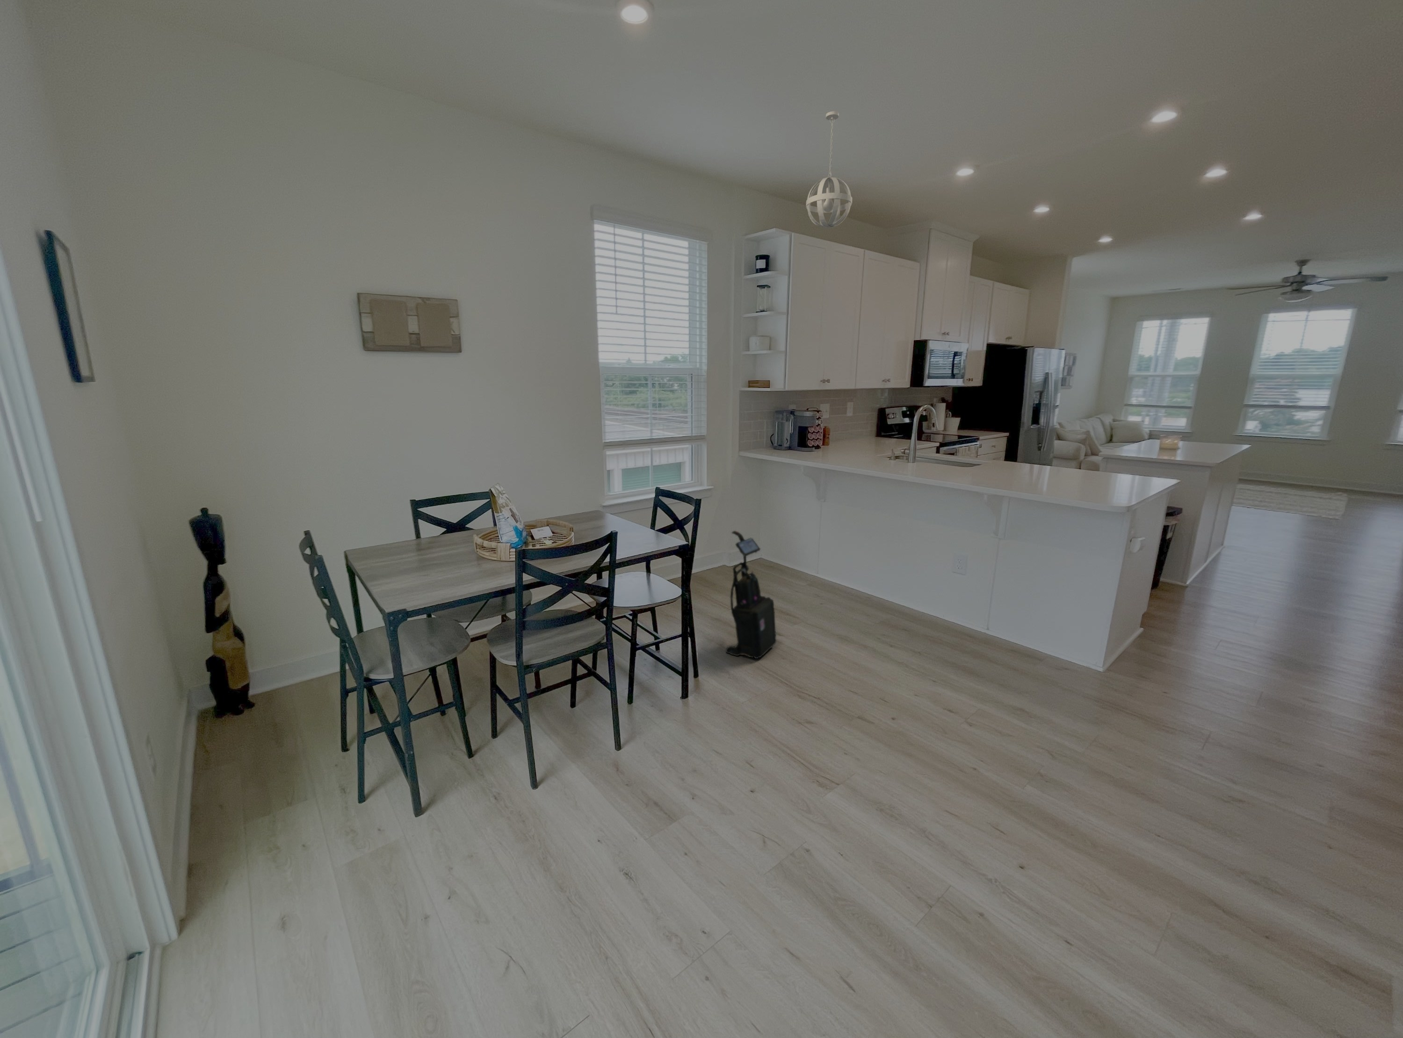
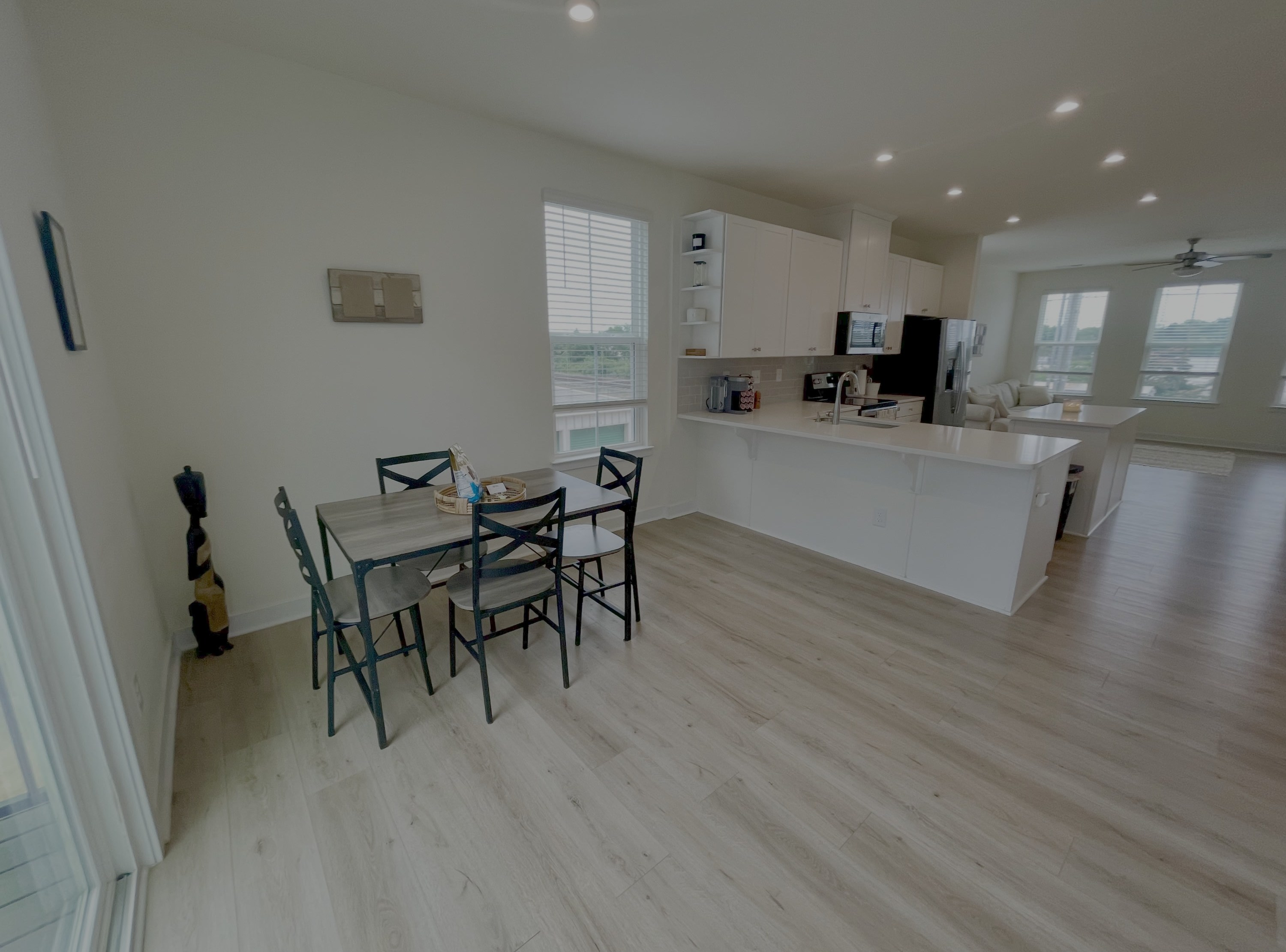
- pendant light (830, 172)
- vacuum cleaner (748, 593)
